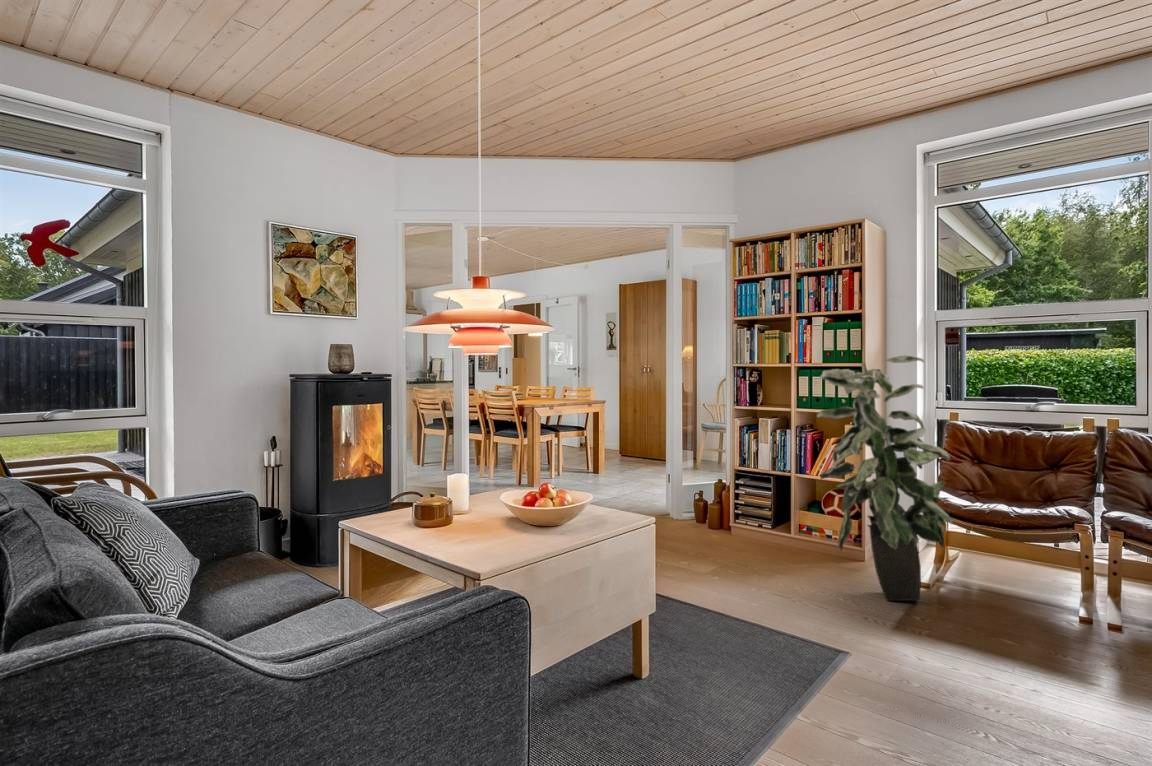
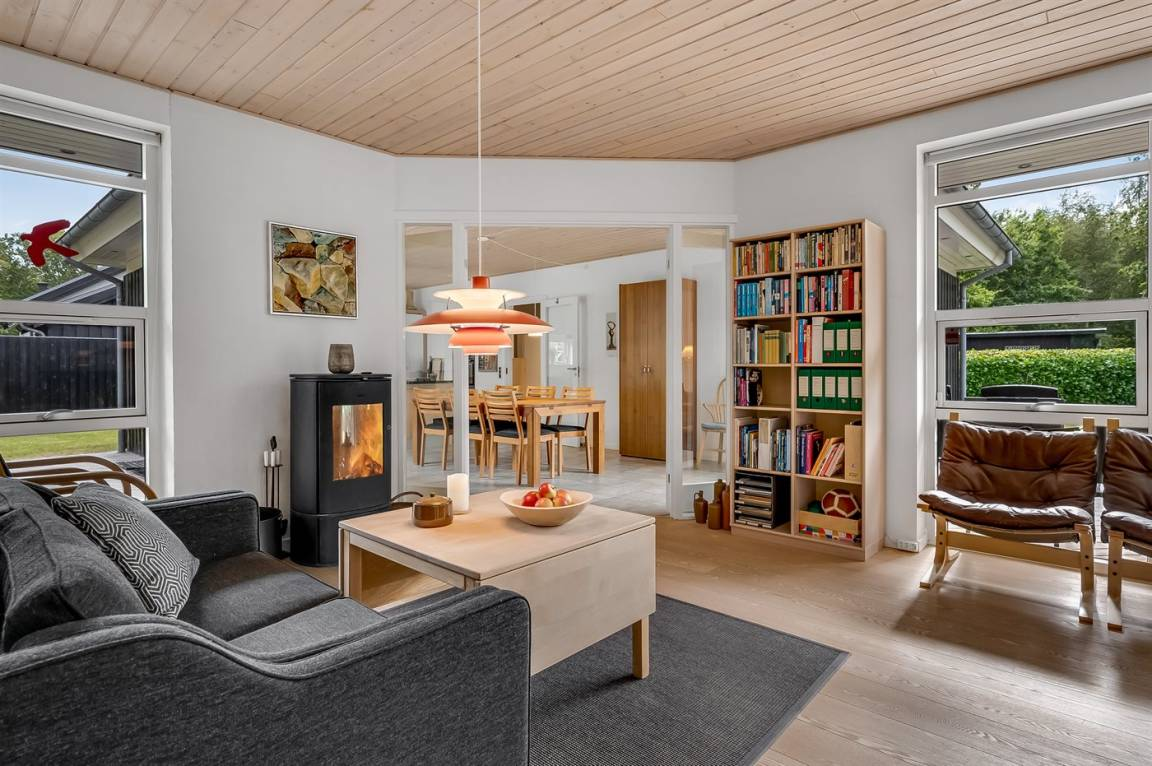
- indoor plant (887, 478)
